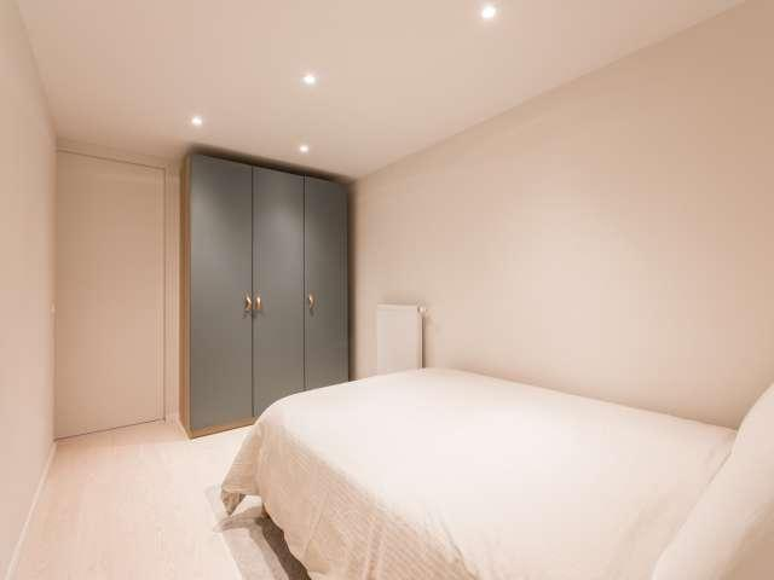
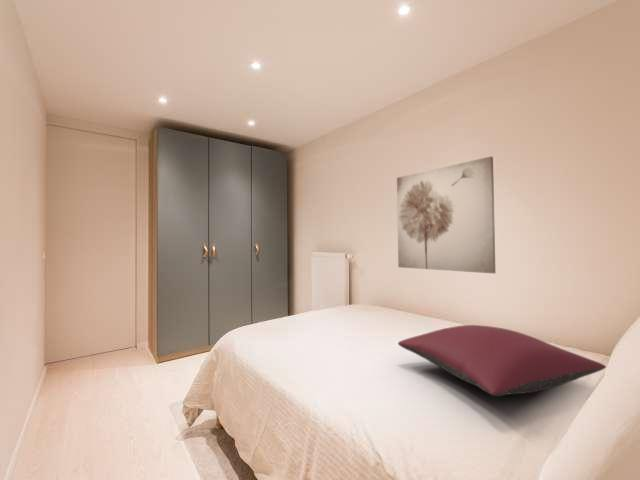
+ pillow (490, 353)
+ wall art (439, 219)
